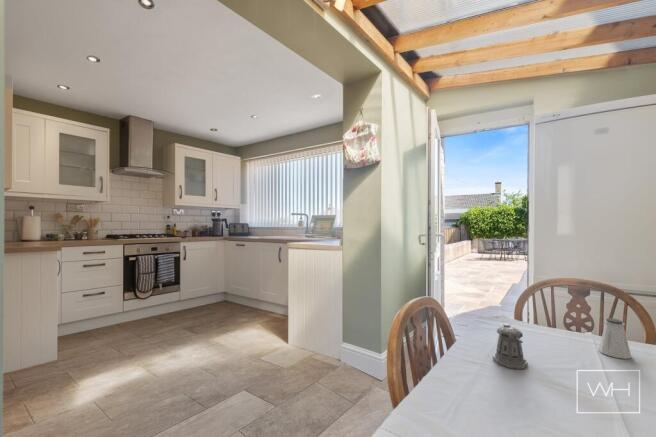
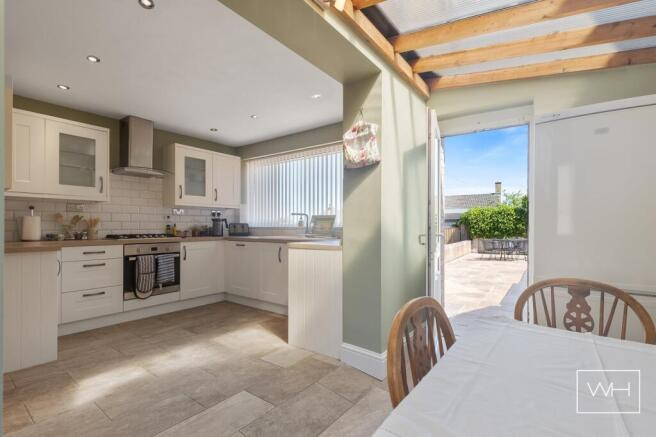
- saltshaker (614, 336)
- pepper shaker (510, 345)
